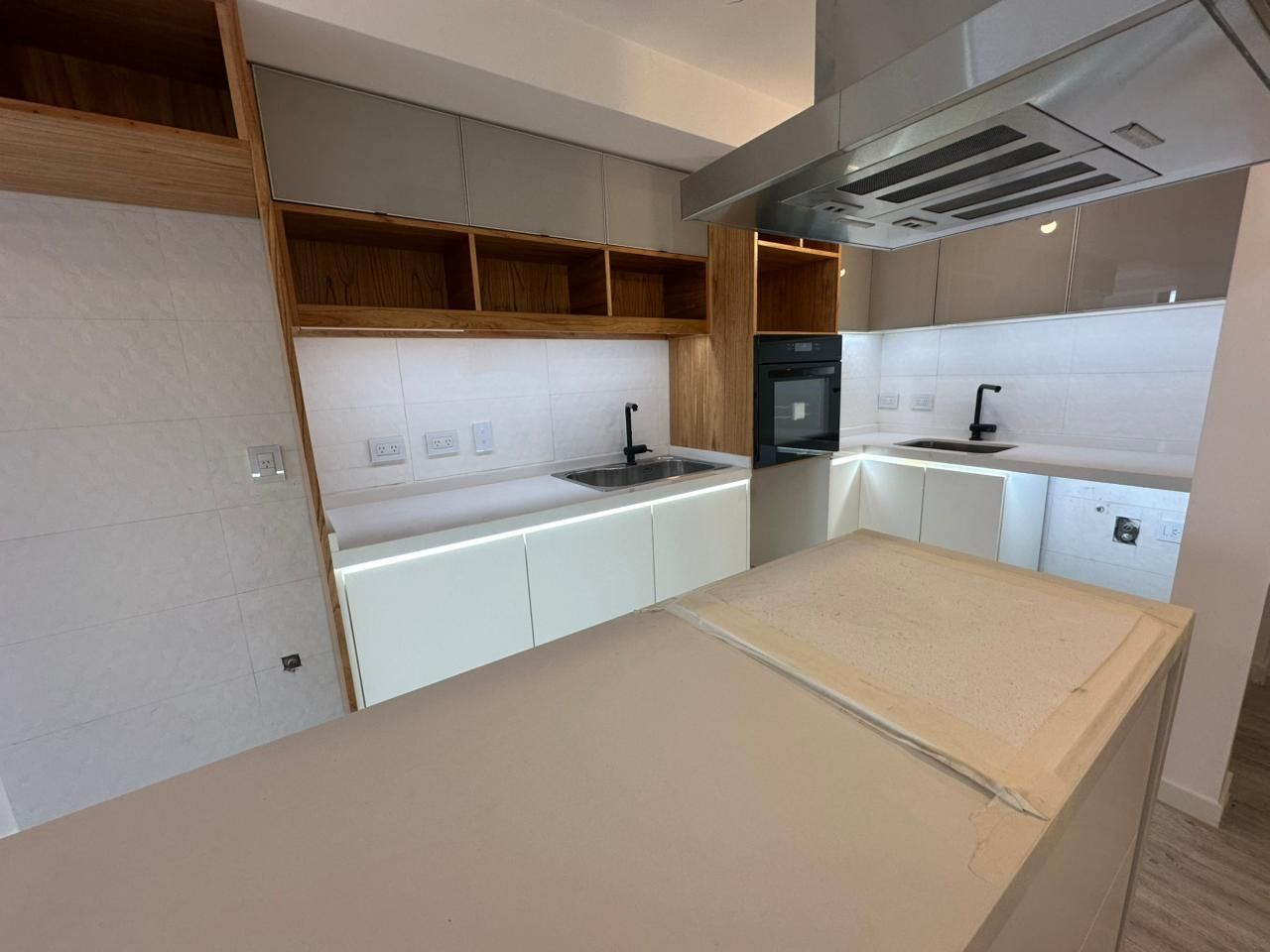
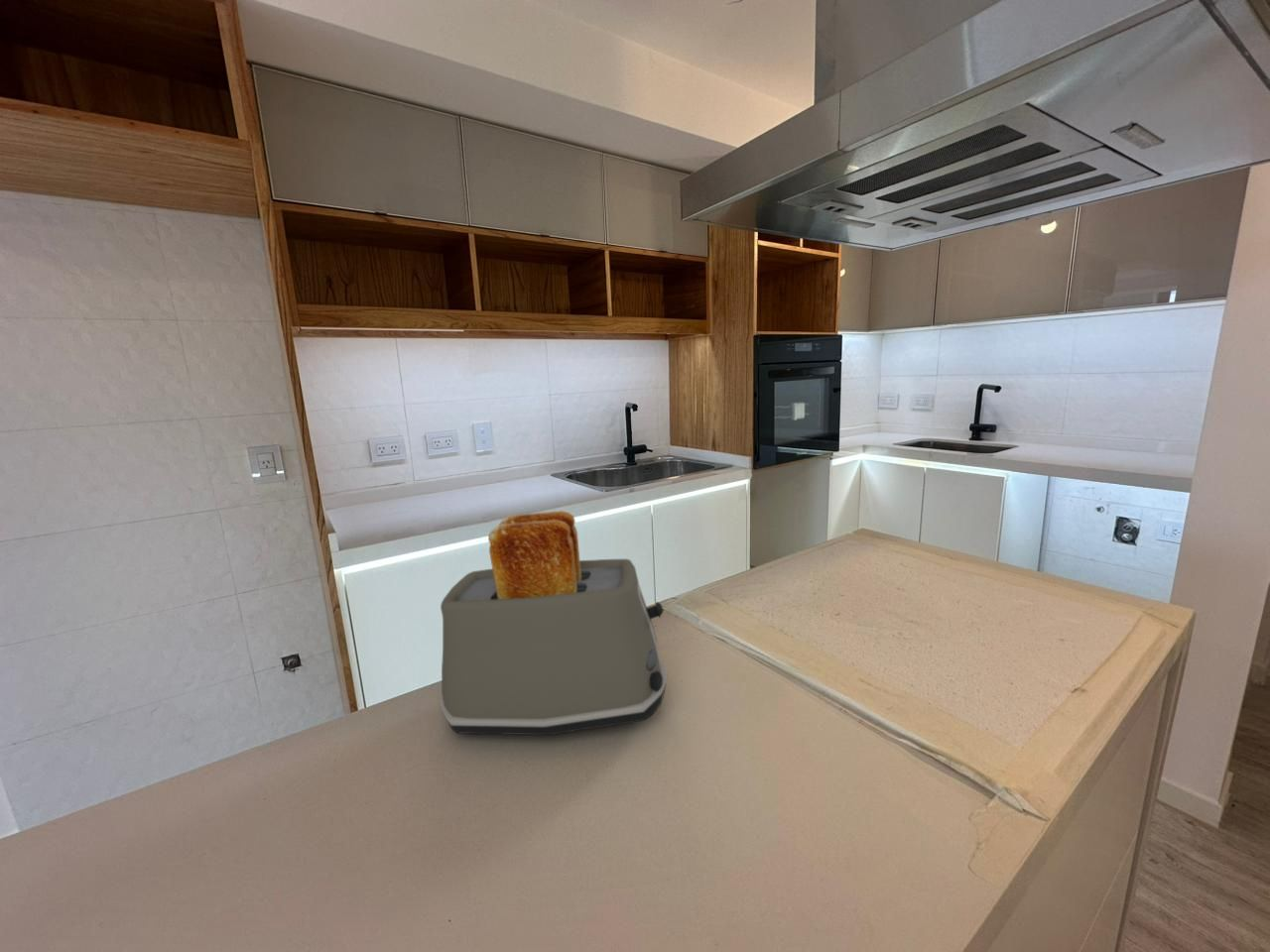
+ toaster (551, 617)
